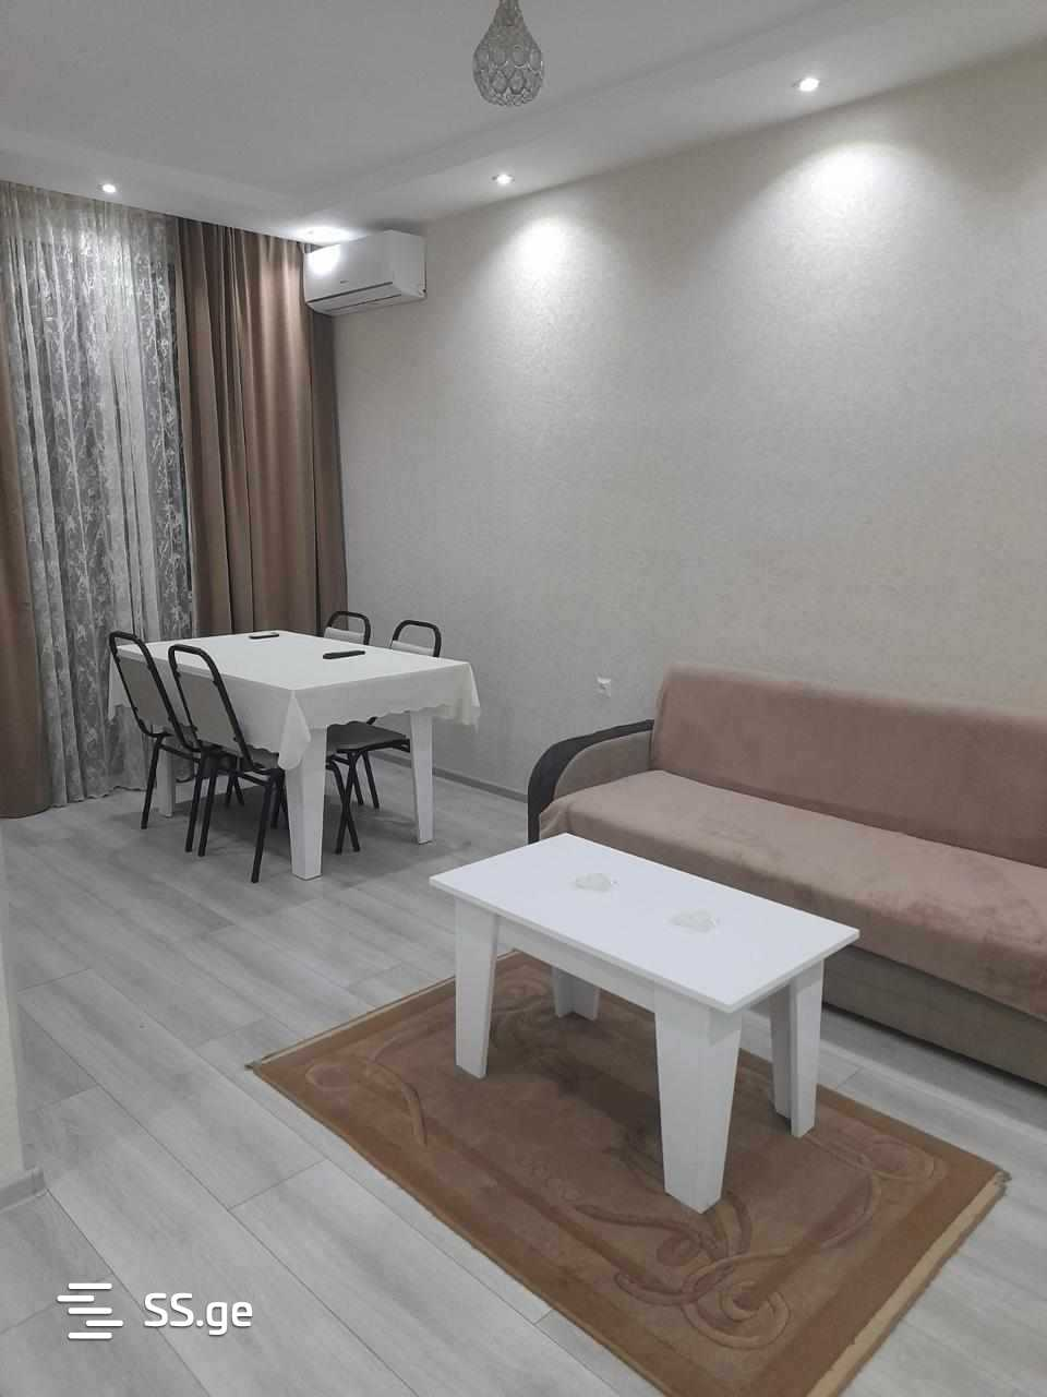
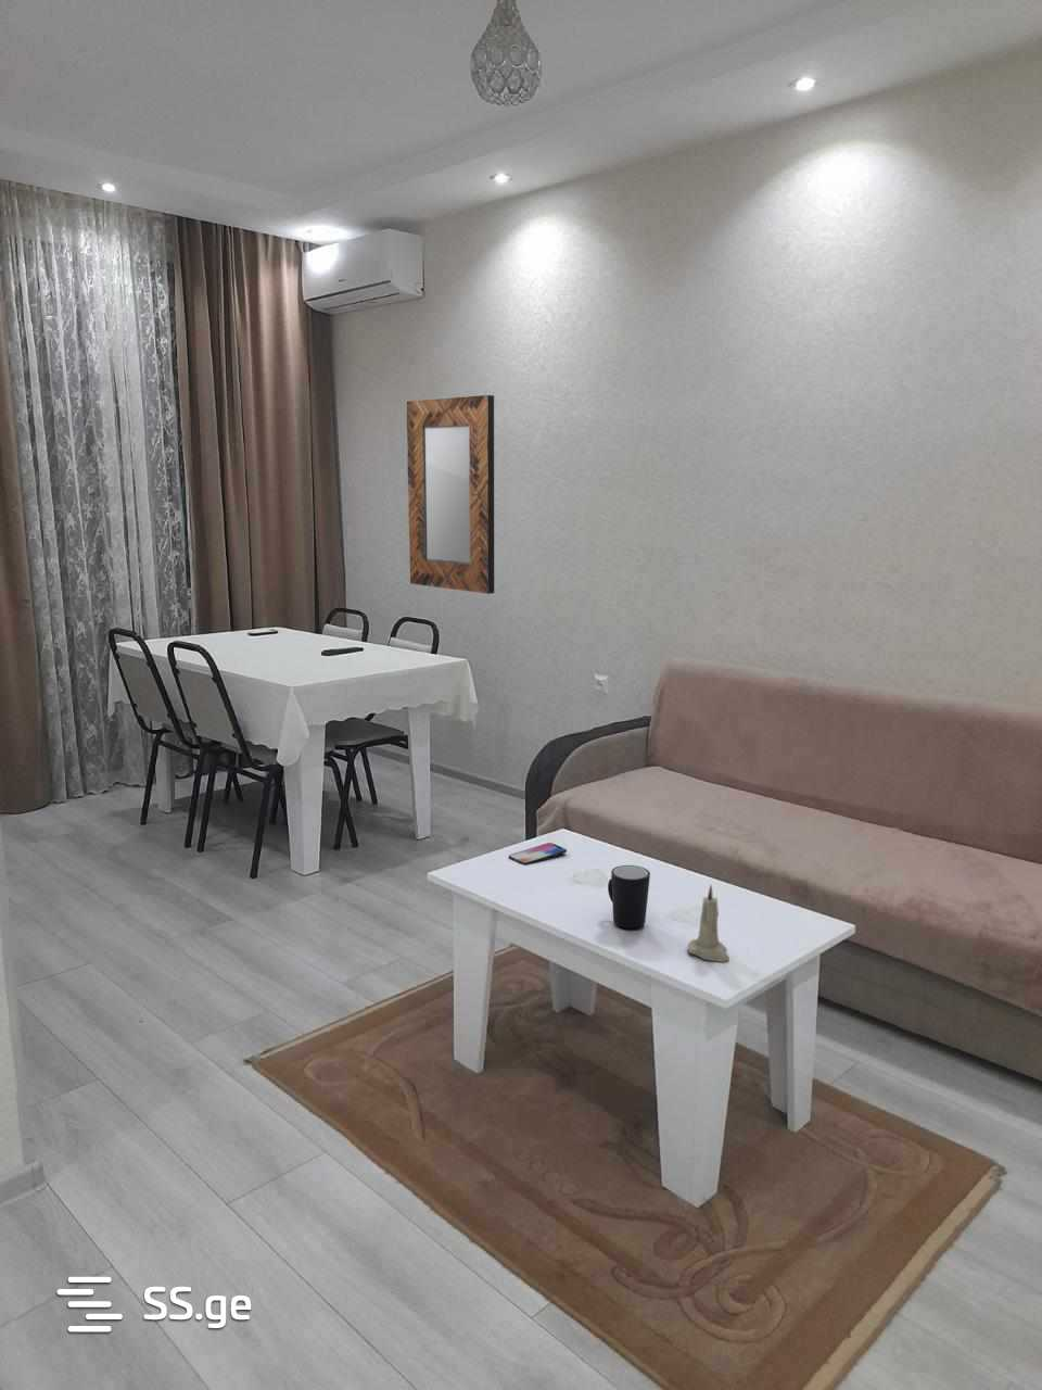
+ home mirror (449, 495)
+ mug (625, 896)
+ smartphone (537, 854)
+ candle (711, 918)
